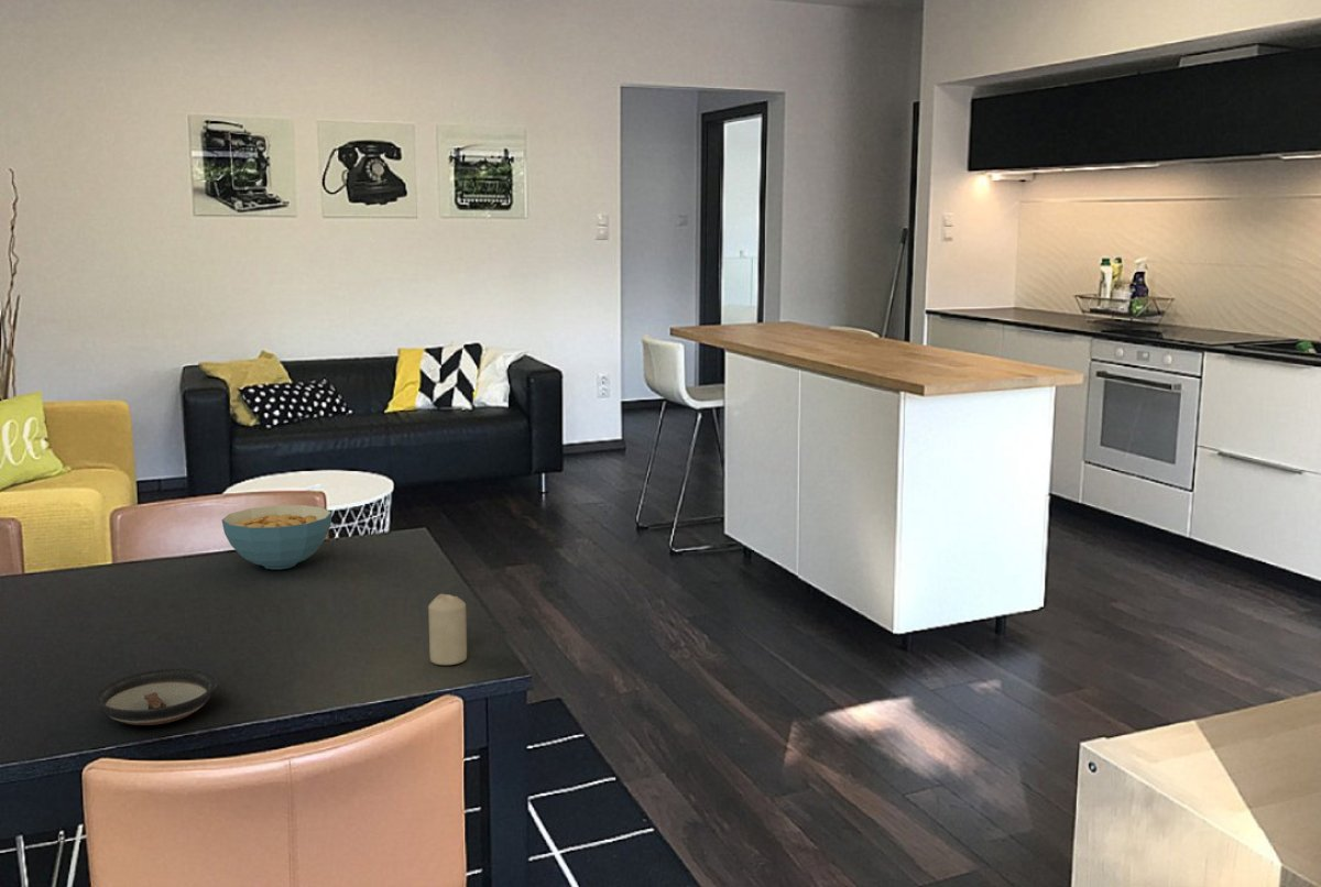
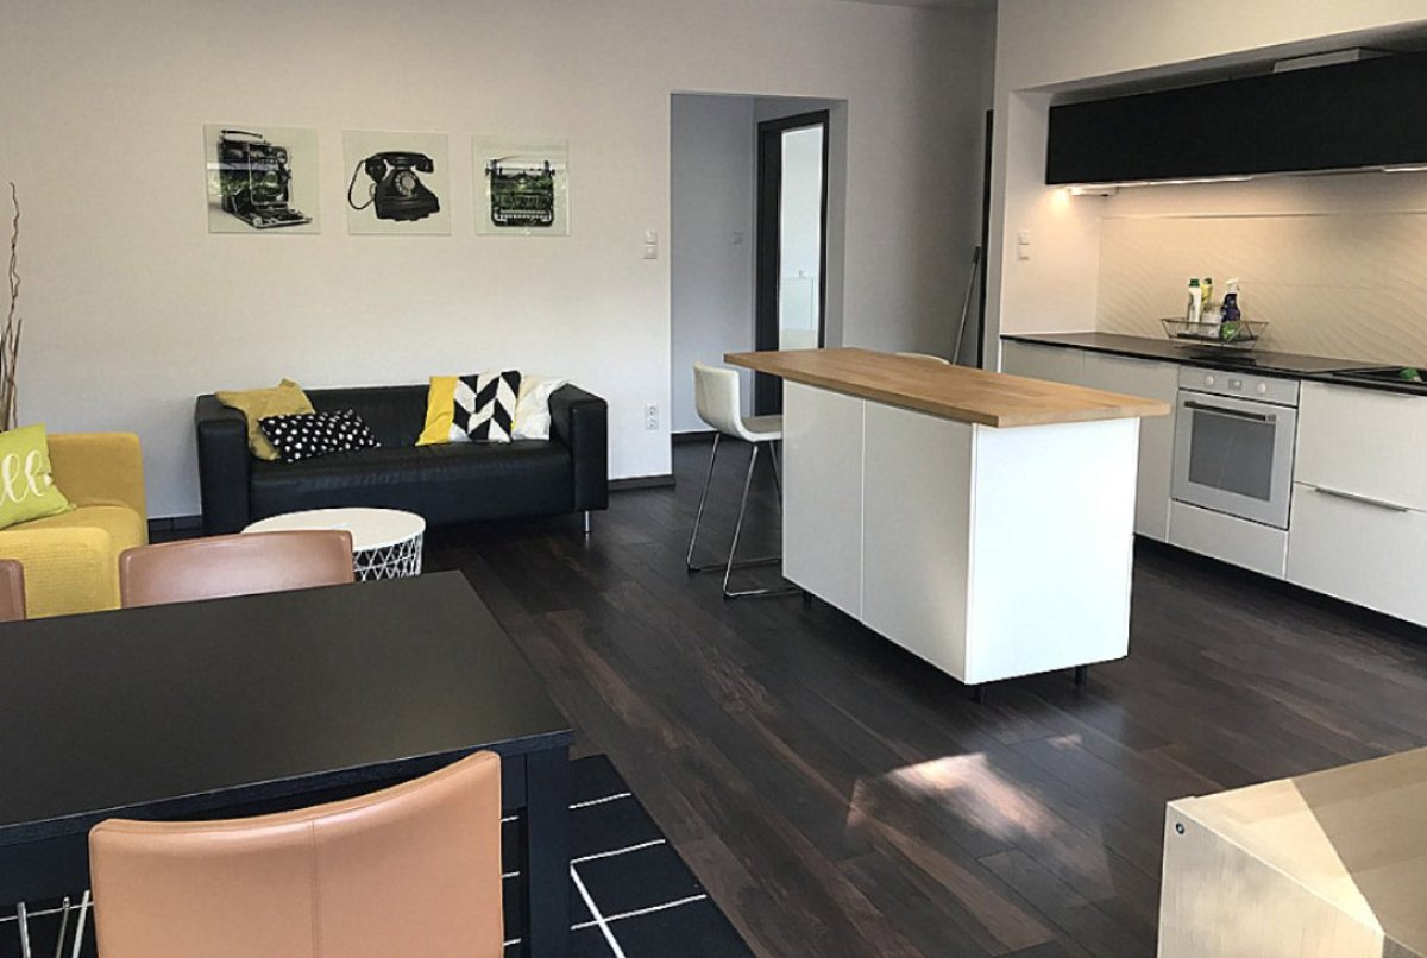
- saucer (157, 701)
- cereal bowl (279, 540)
- candle (447, 627)
